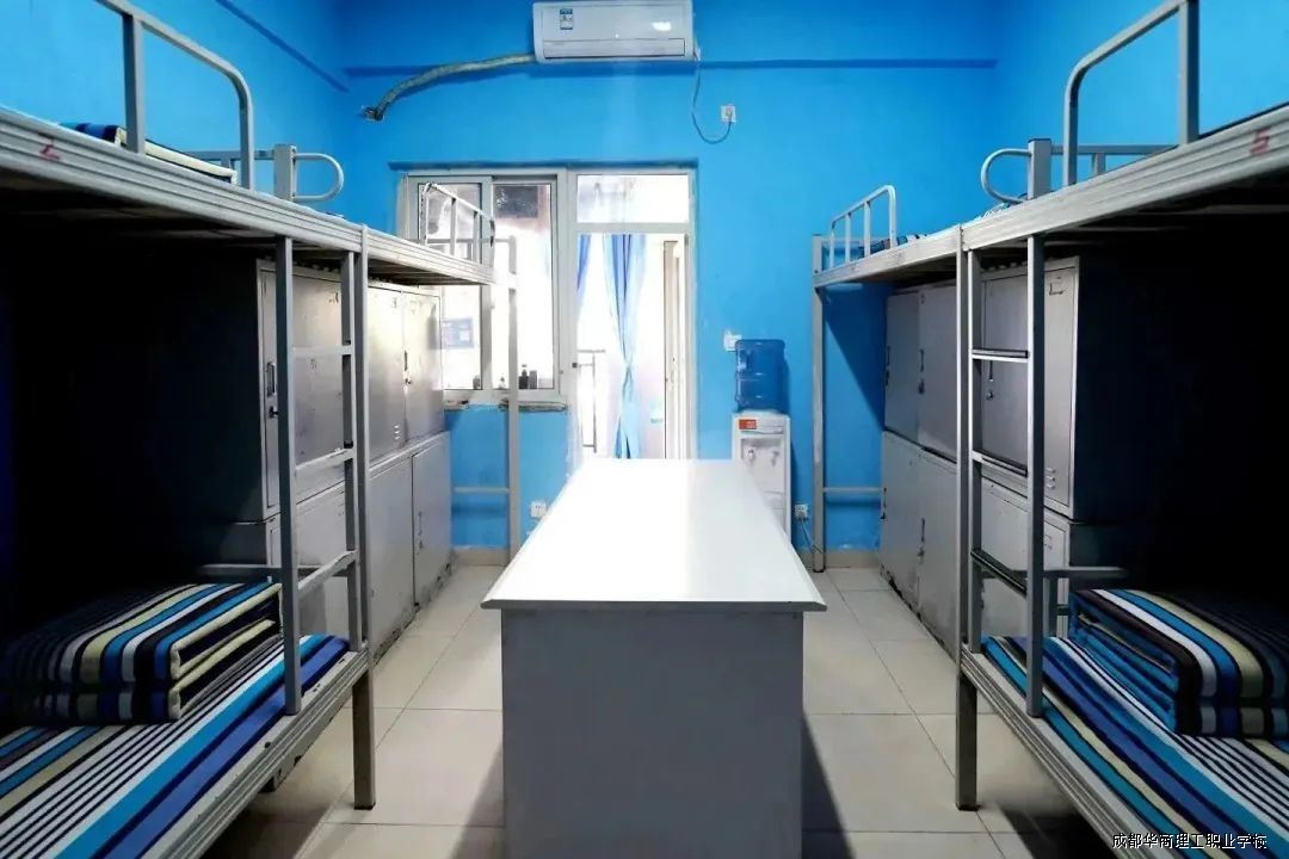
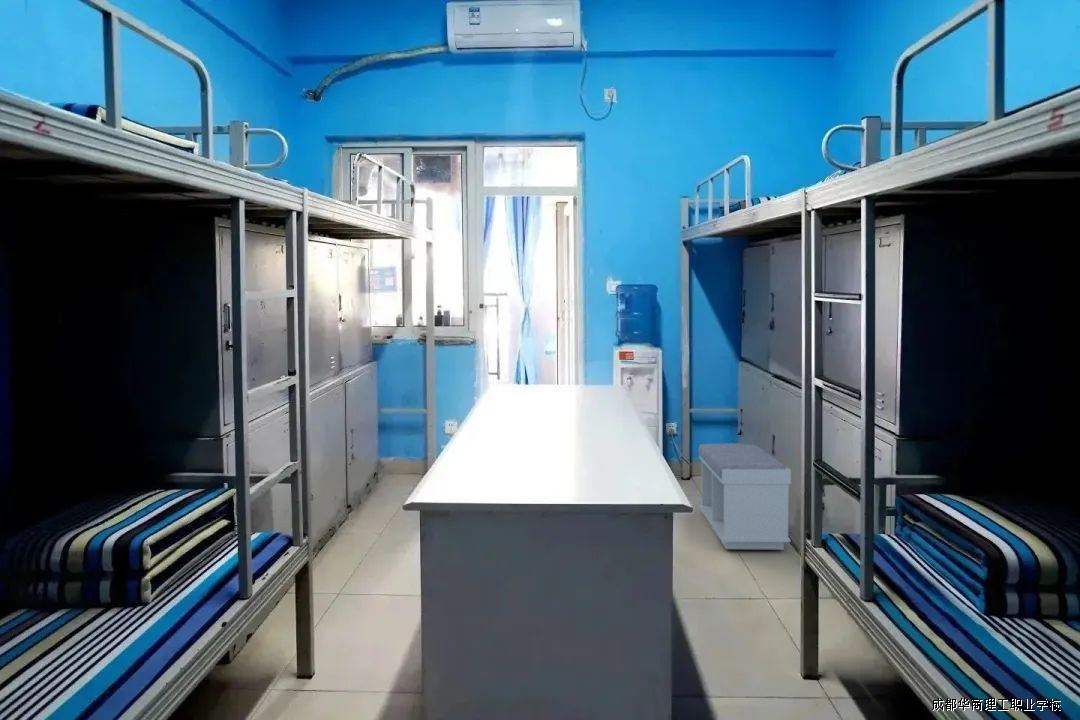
+ bench (740, 492)
